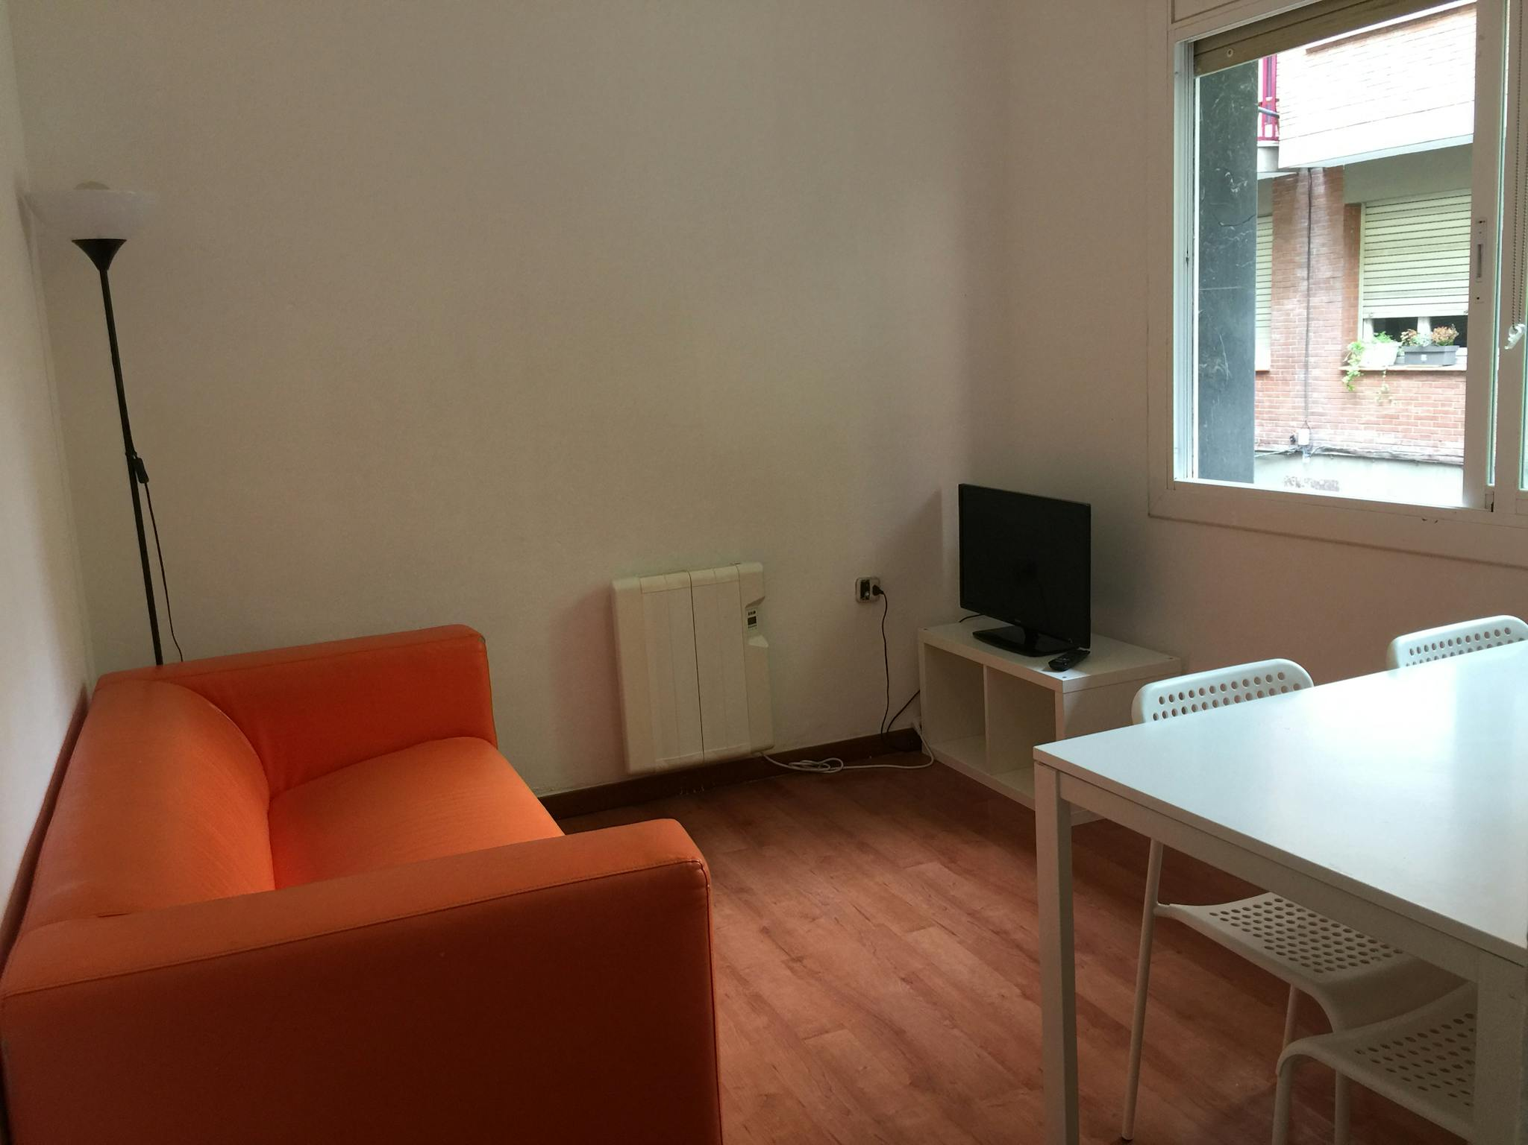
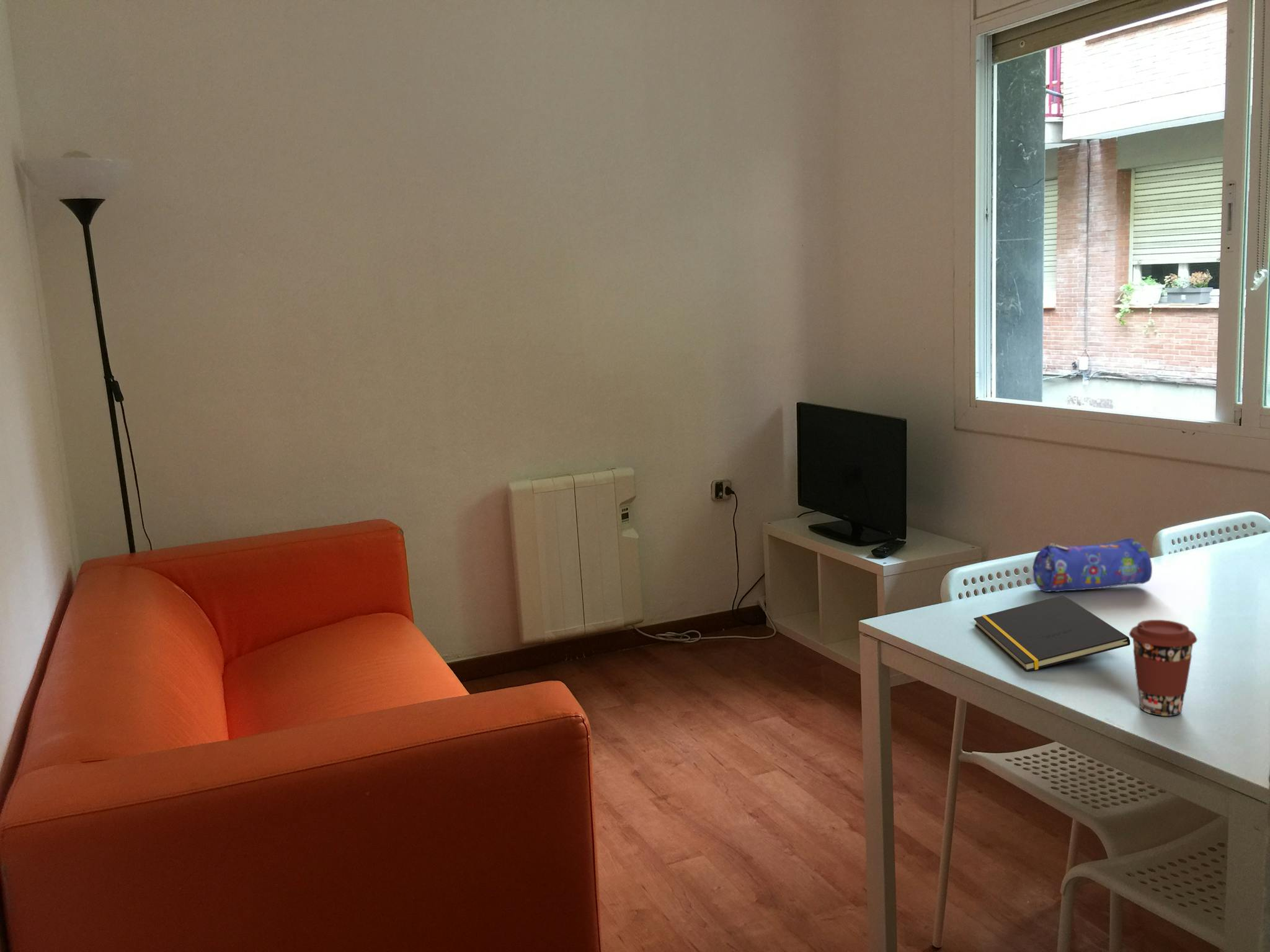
+ pencil case (1091, 564)
+ coffee cup (1161, 668)
+ notepad (1046, 630)
